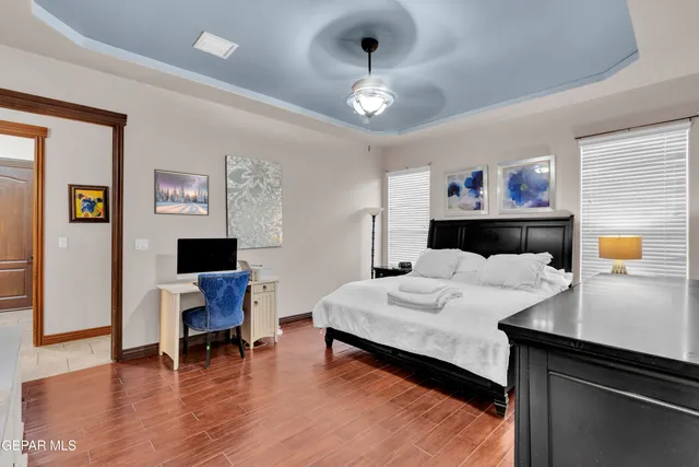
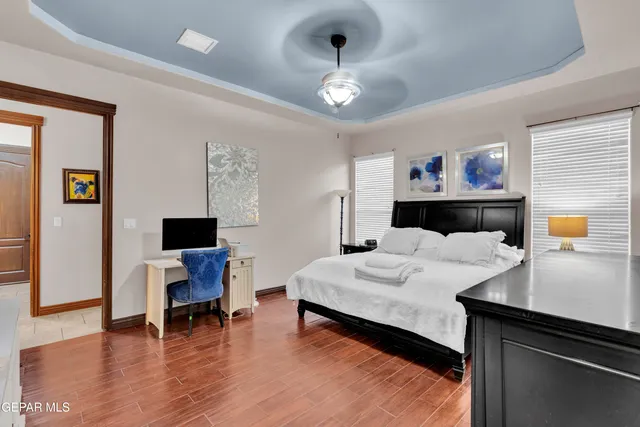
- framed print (182, 194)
